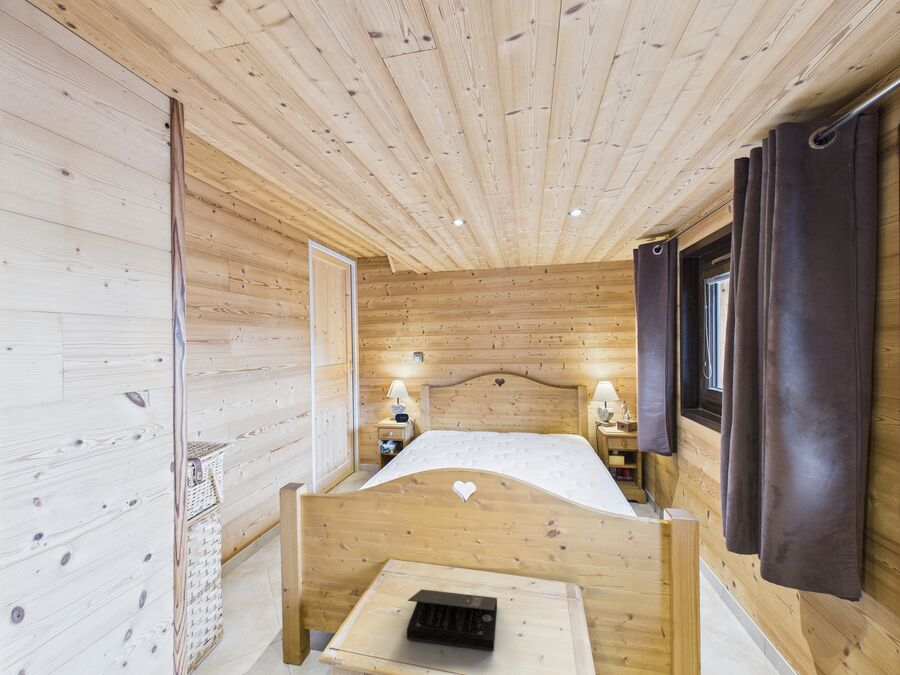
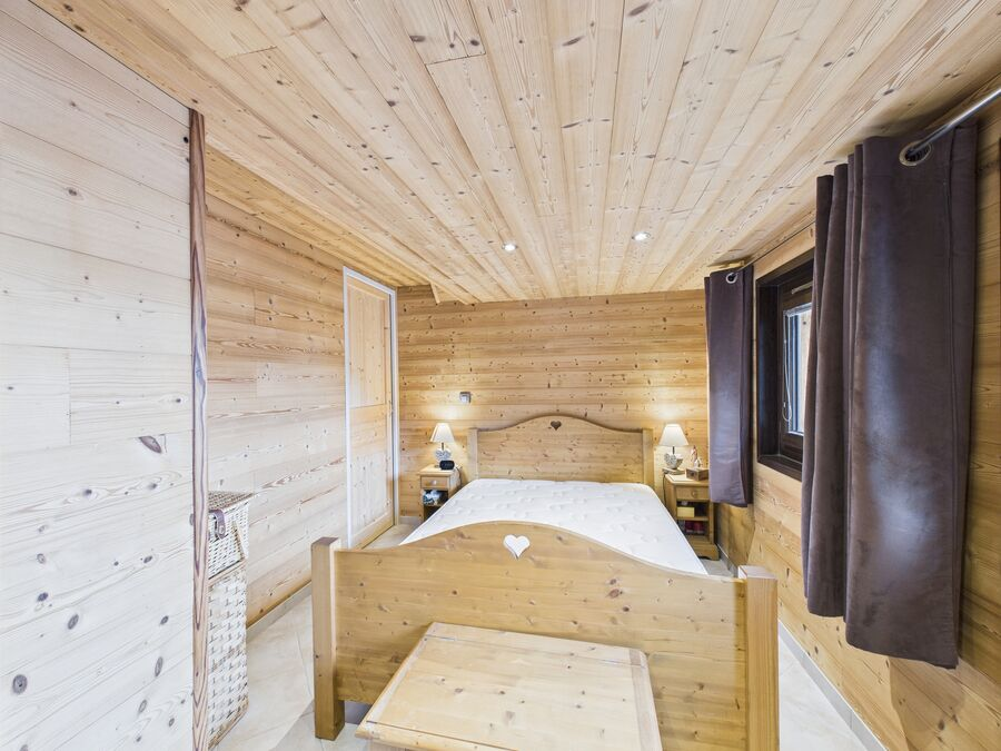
- book (454, 605)
